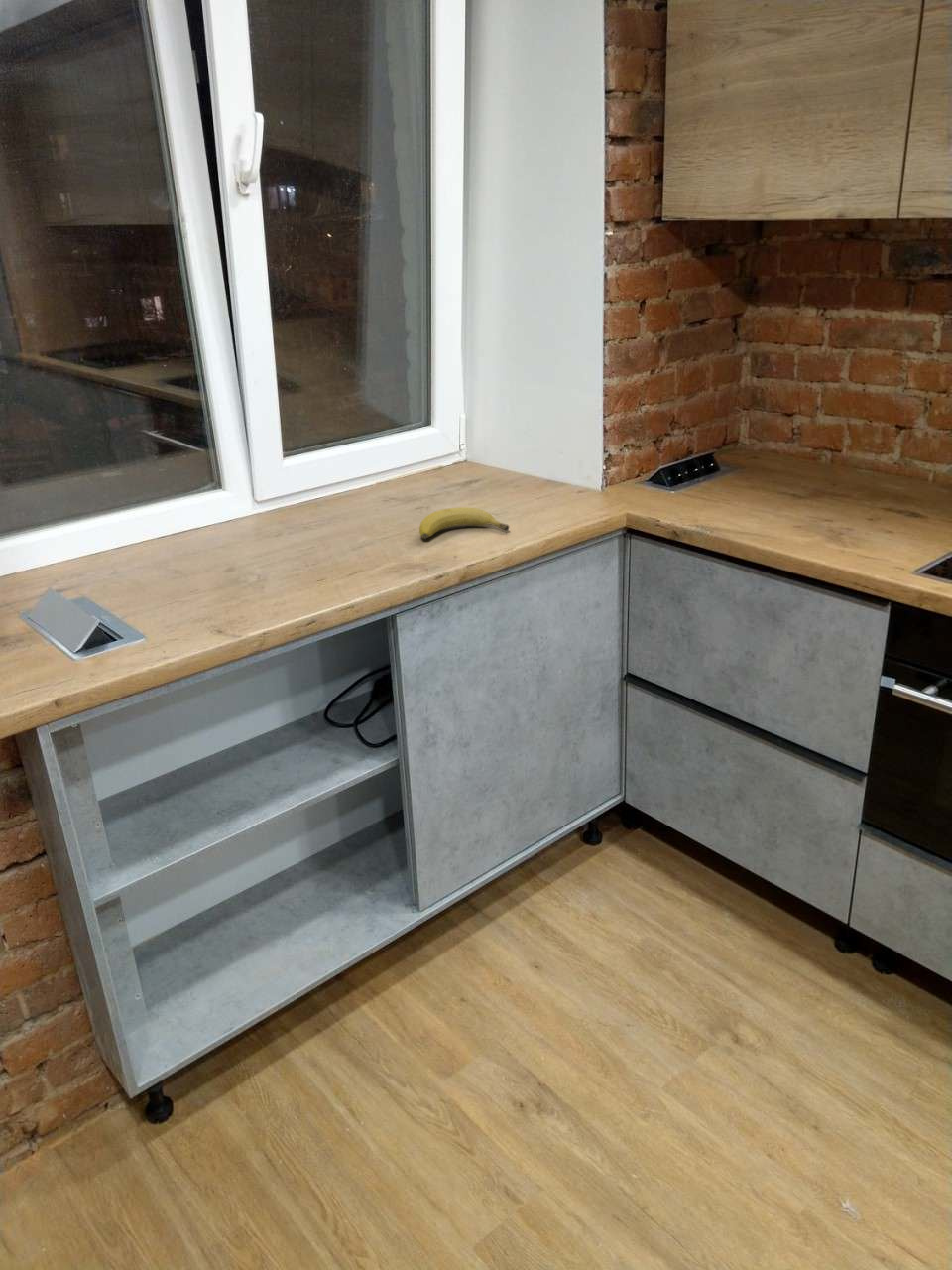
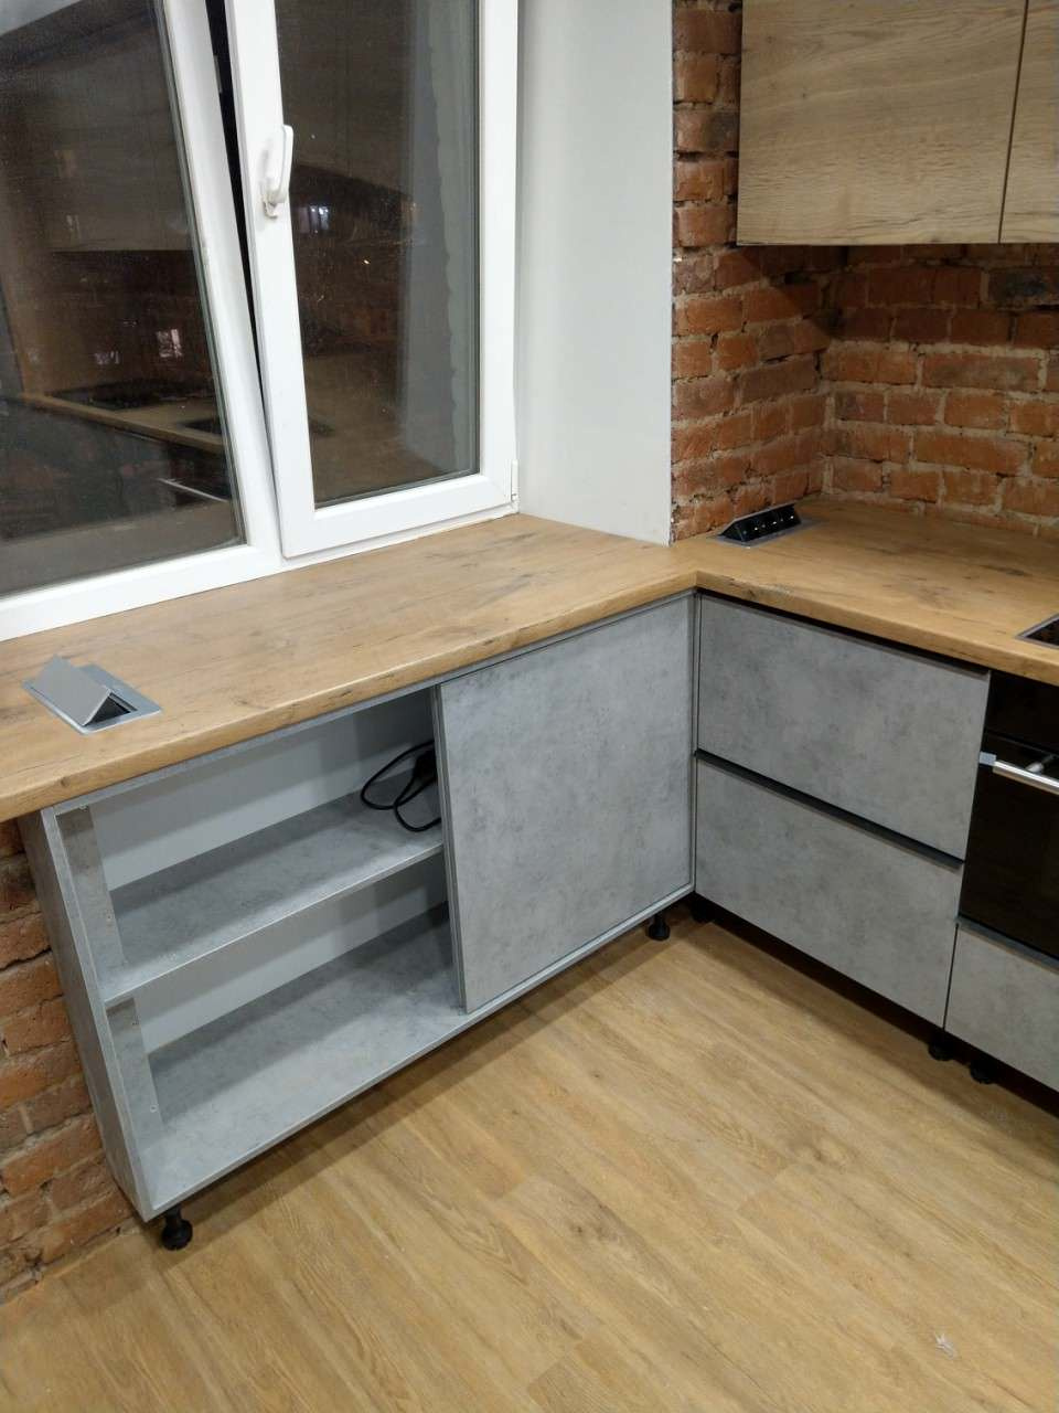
- fruit (459, 521)
